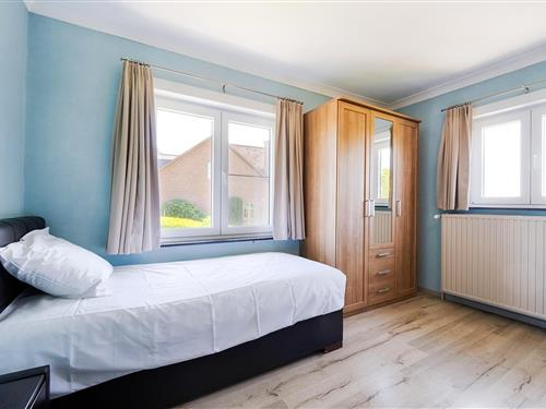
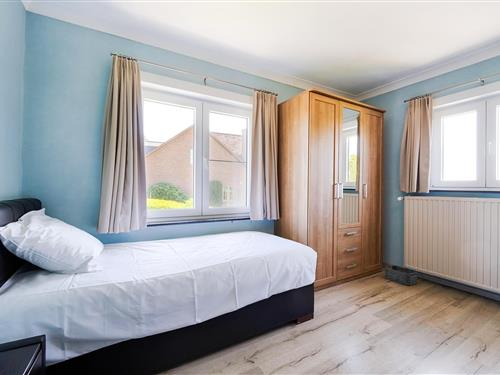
+ storage bin (400, 274)
